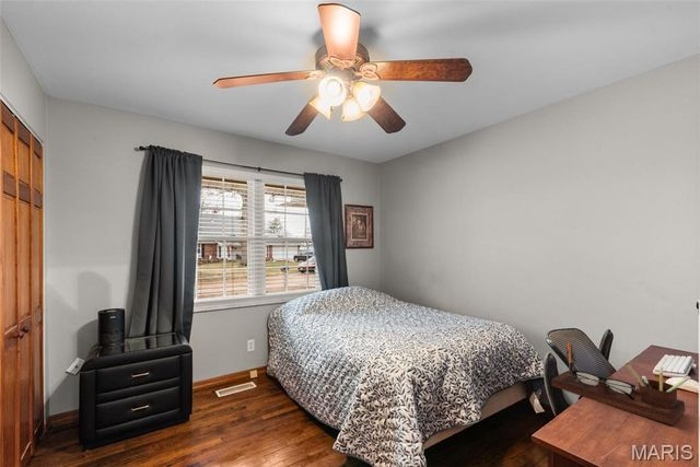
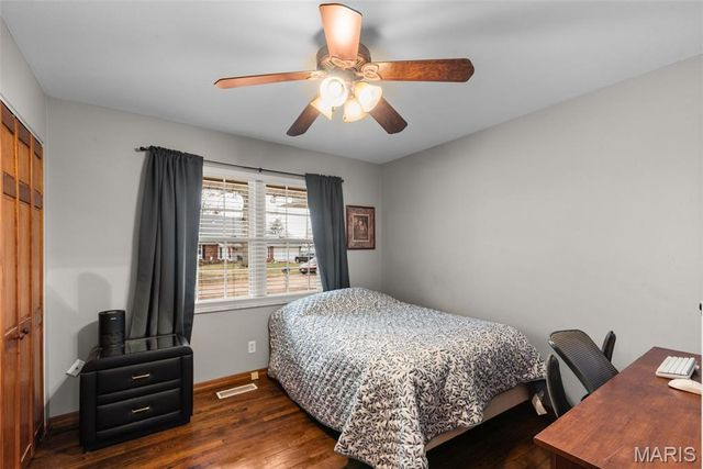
- desk organizer (612, 378)
